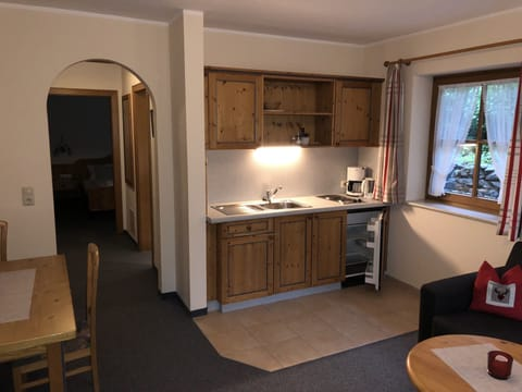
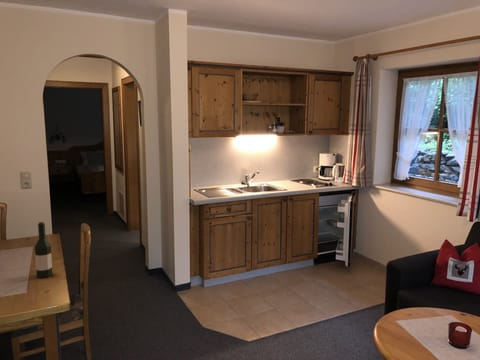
+ wine bottle (42, 249)
